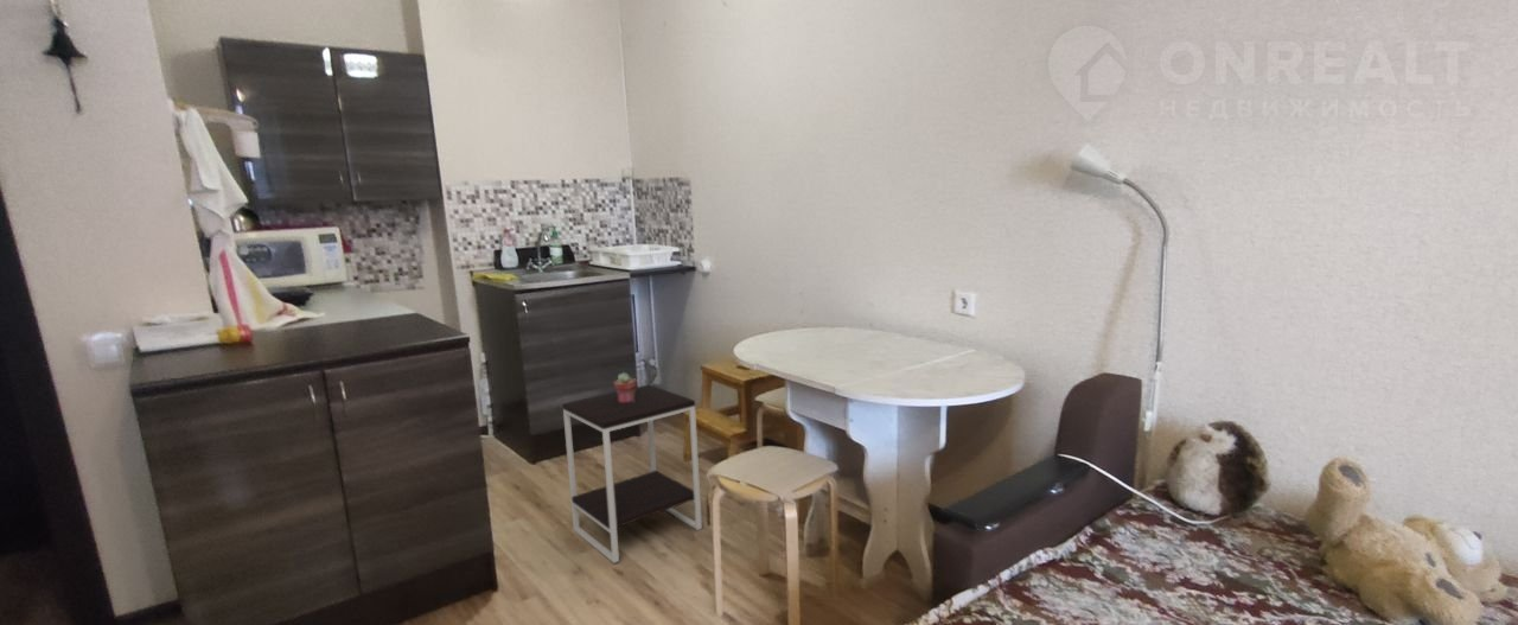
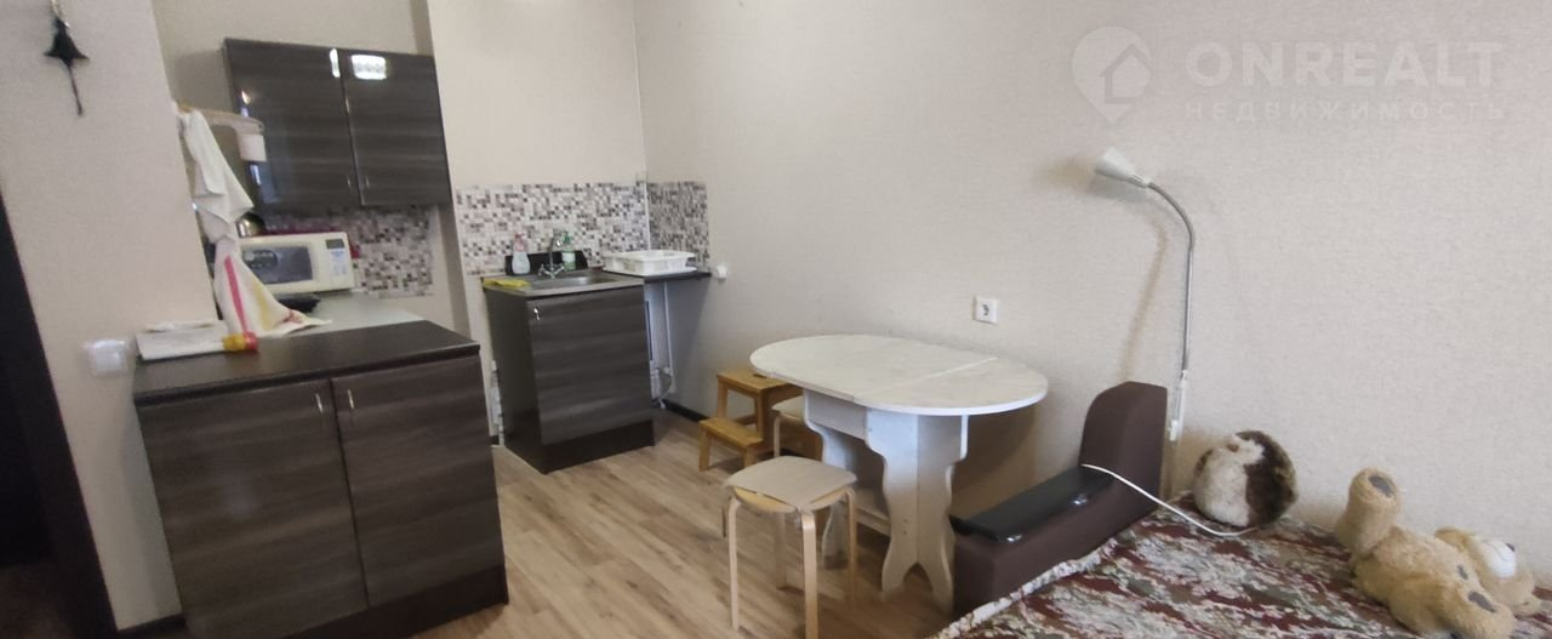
- potted succulent (625, 385)
- side table (634, 477)
